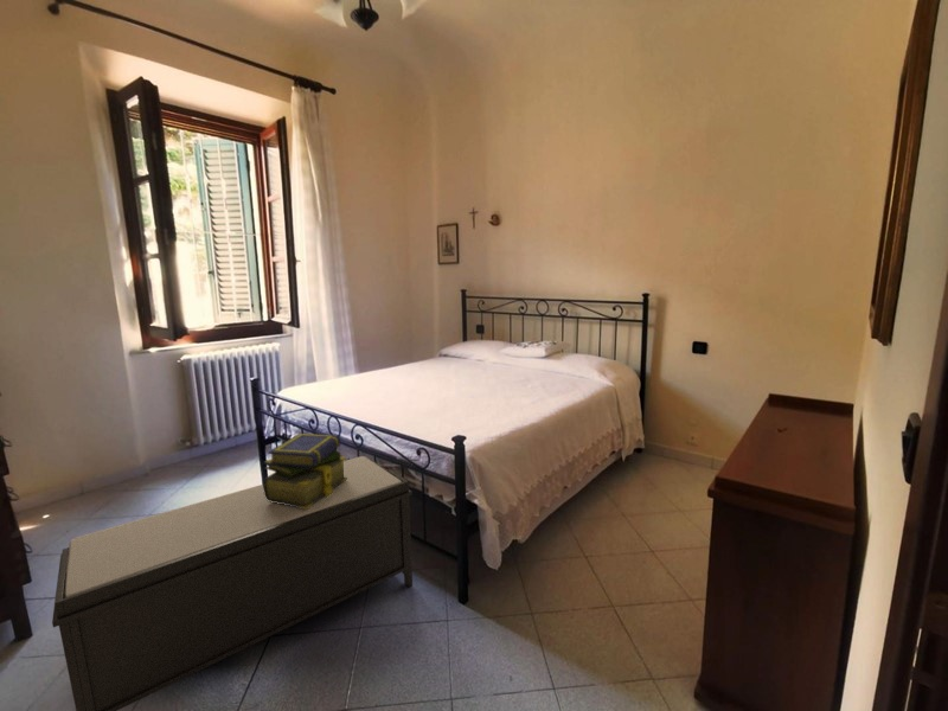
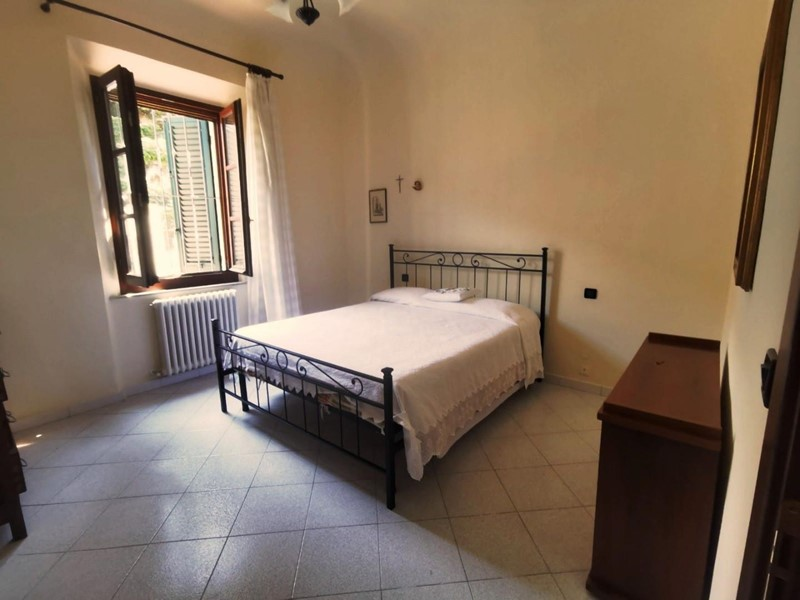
- bench (262, 565)
- stack of books (306, 465)
